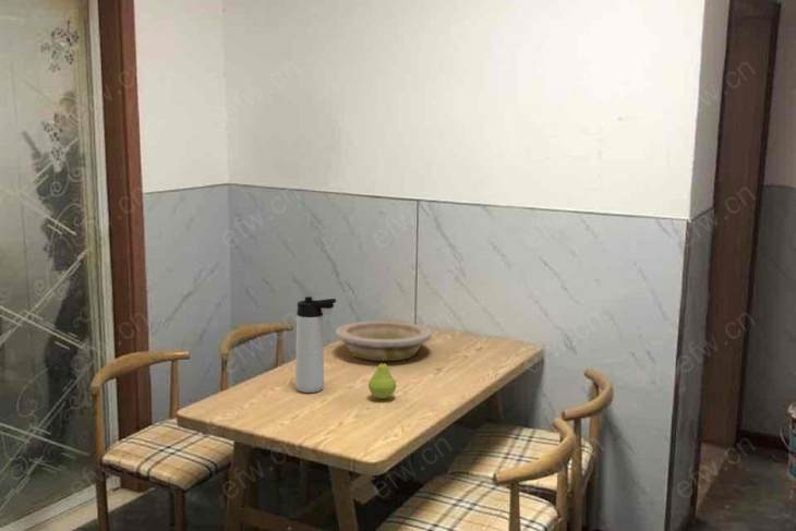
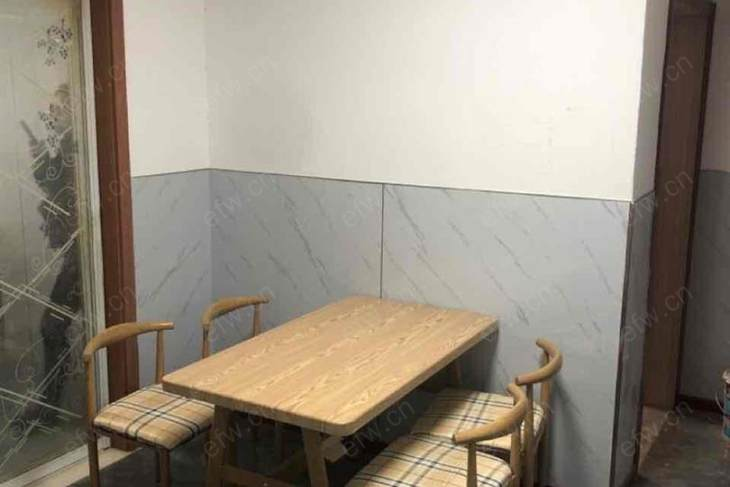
- bowl (383, 341)
- thermos bottle (315, 343)
- fruit (382, 377)
